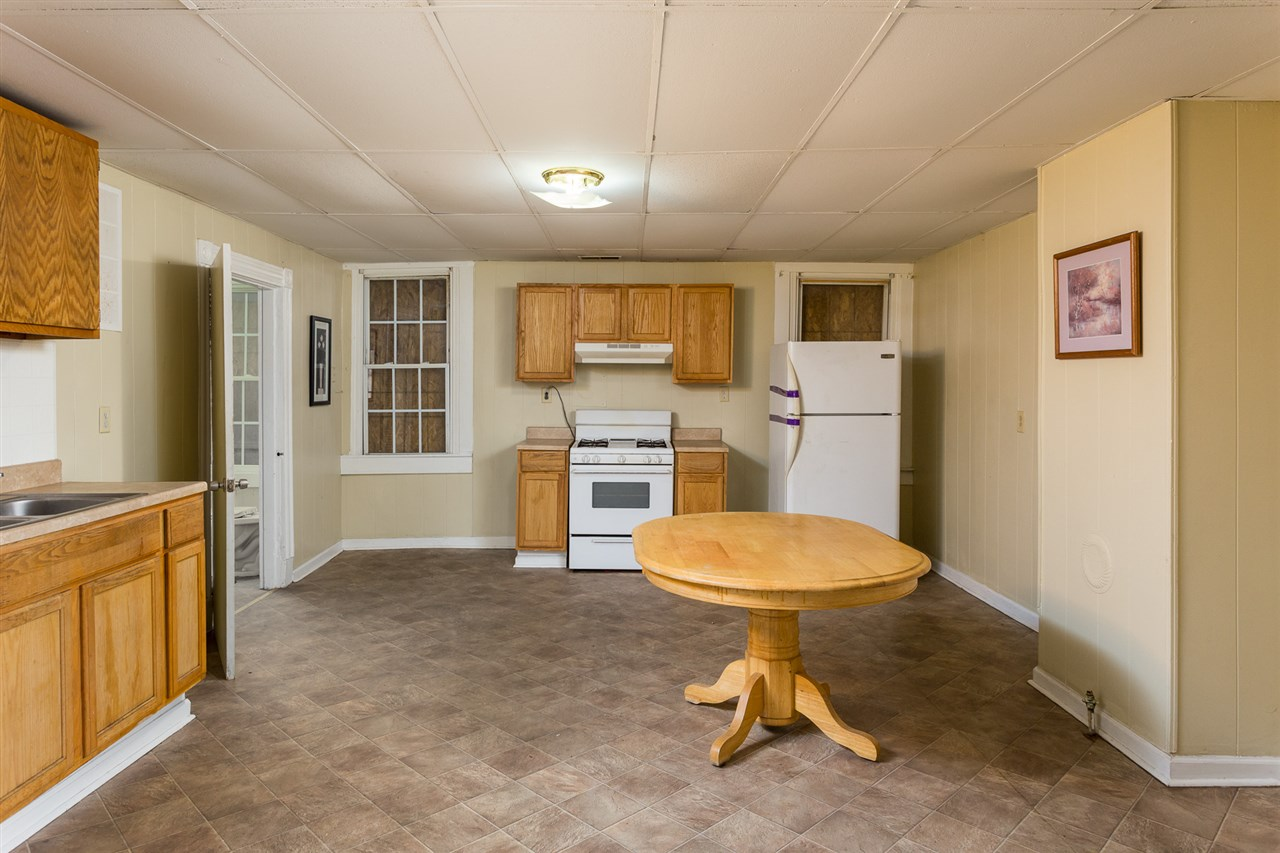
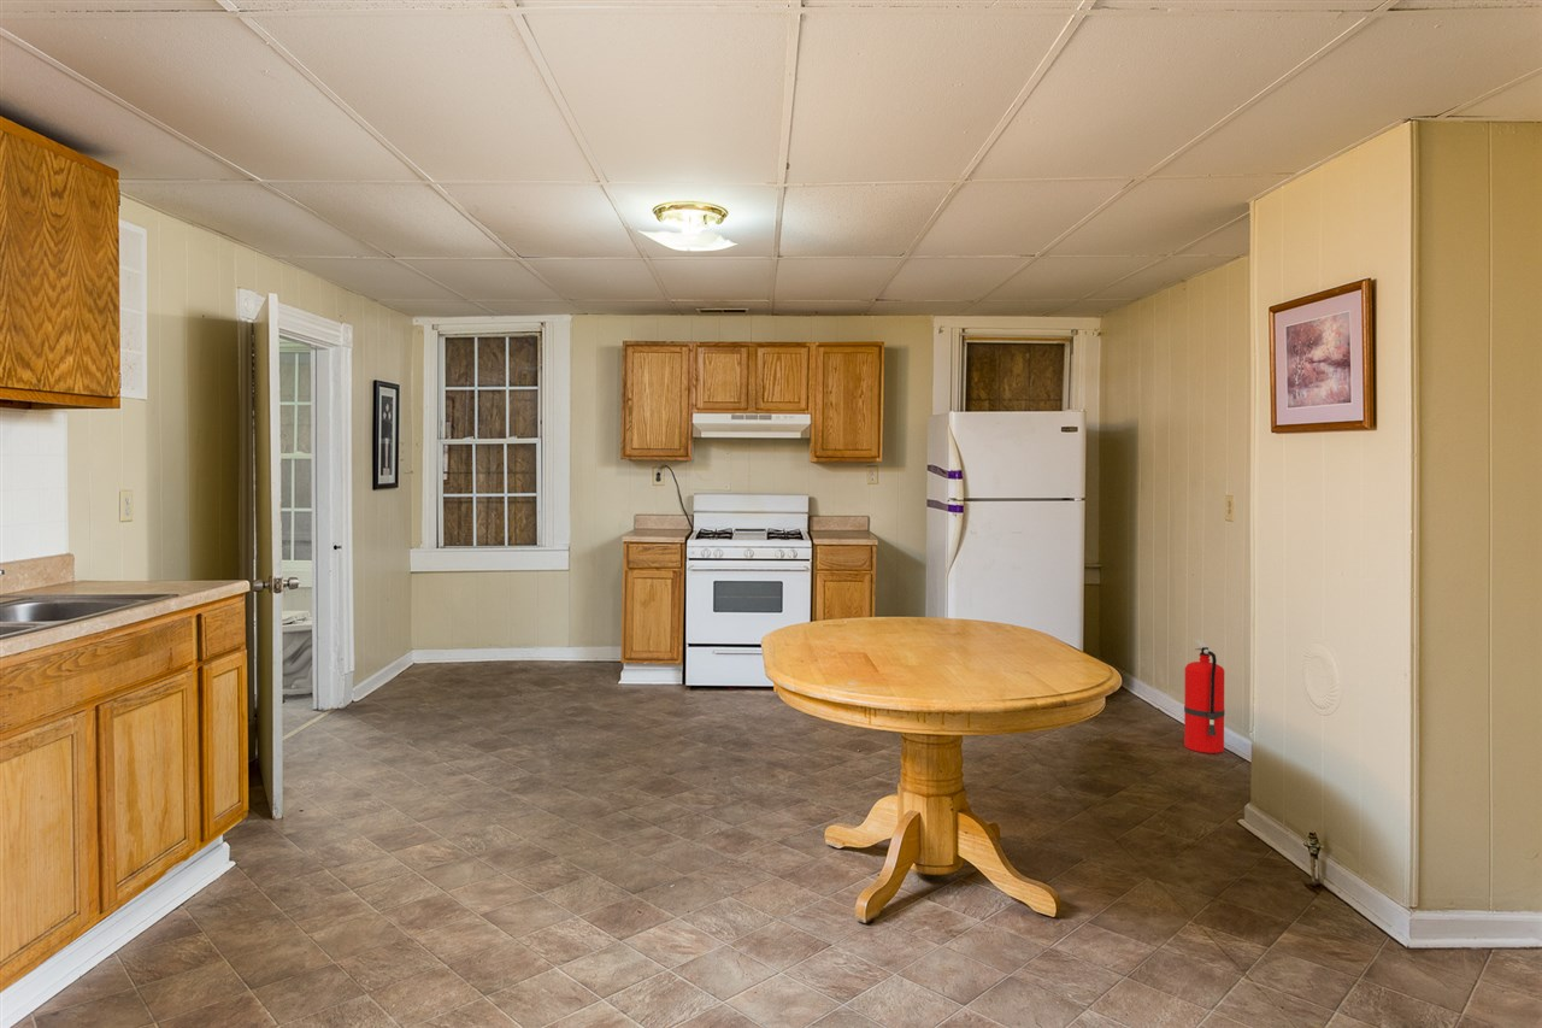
+ fire extinguisher (1206, 695)
